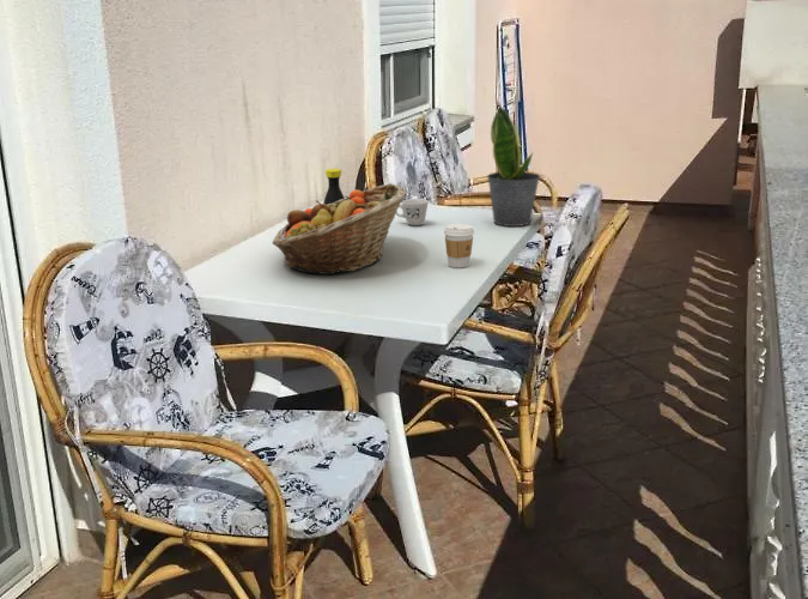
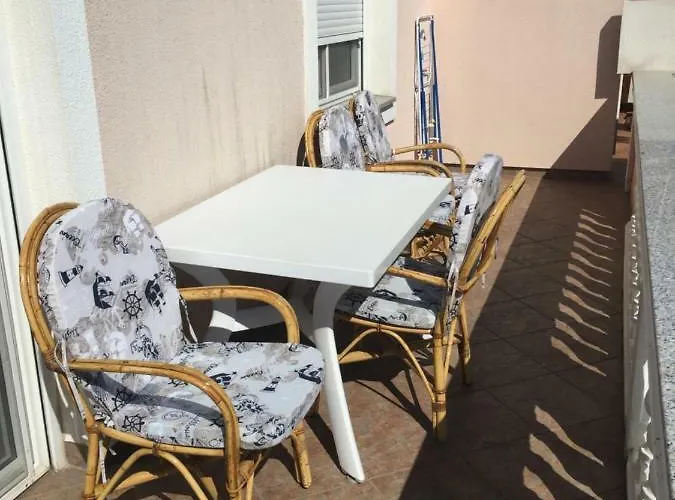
- coffee cup (458, 244)
- bottle (334, 198)
- mug (411, 212)
- fruit basket (340, 225)
- potted plant (514, 165)
